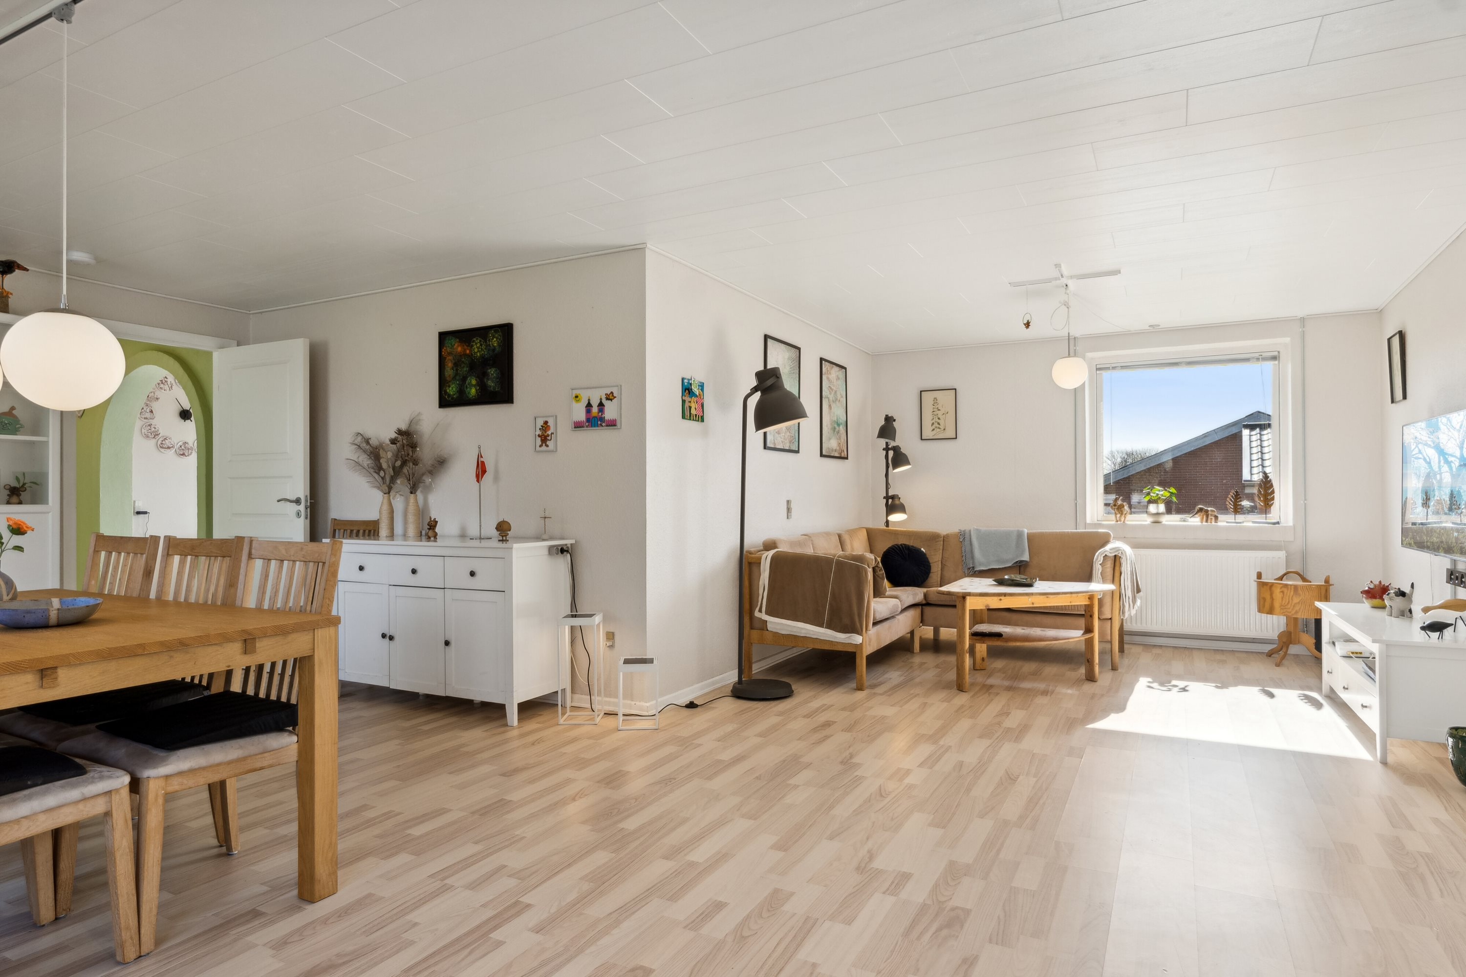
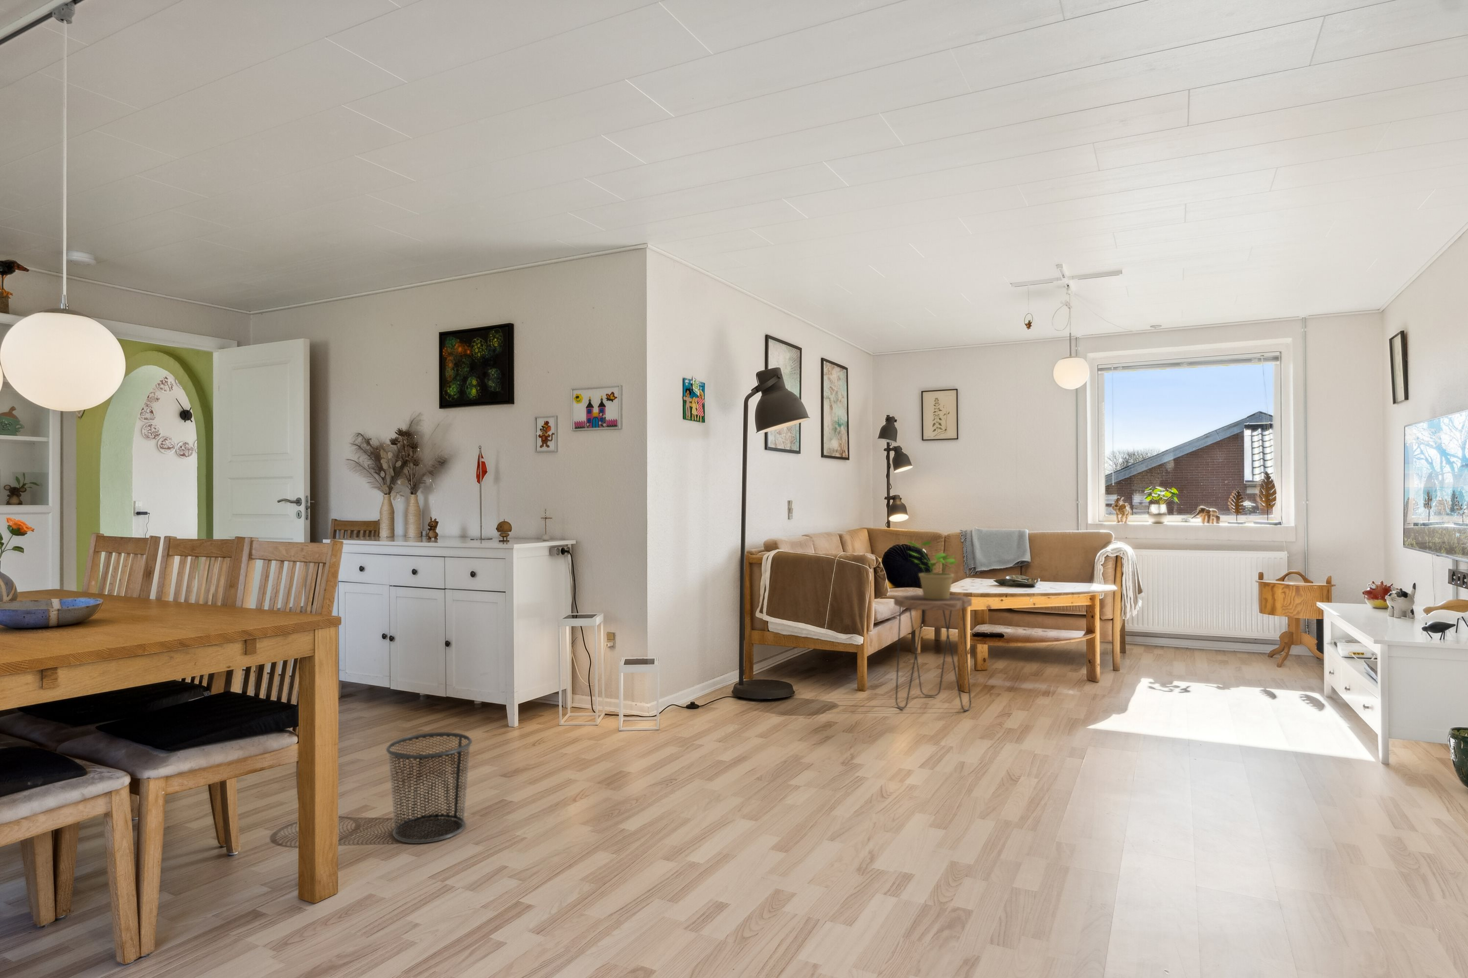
+ side table (944, 653)
+ potted plant (934, 569)
+ waste bin (429, 786)
